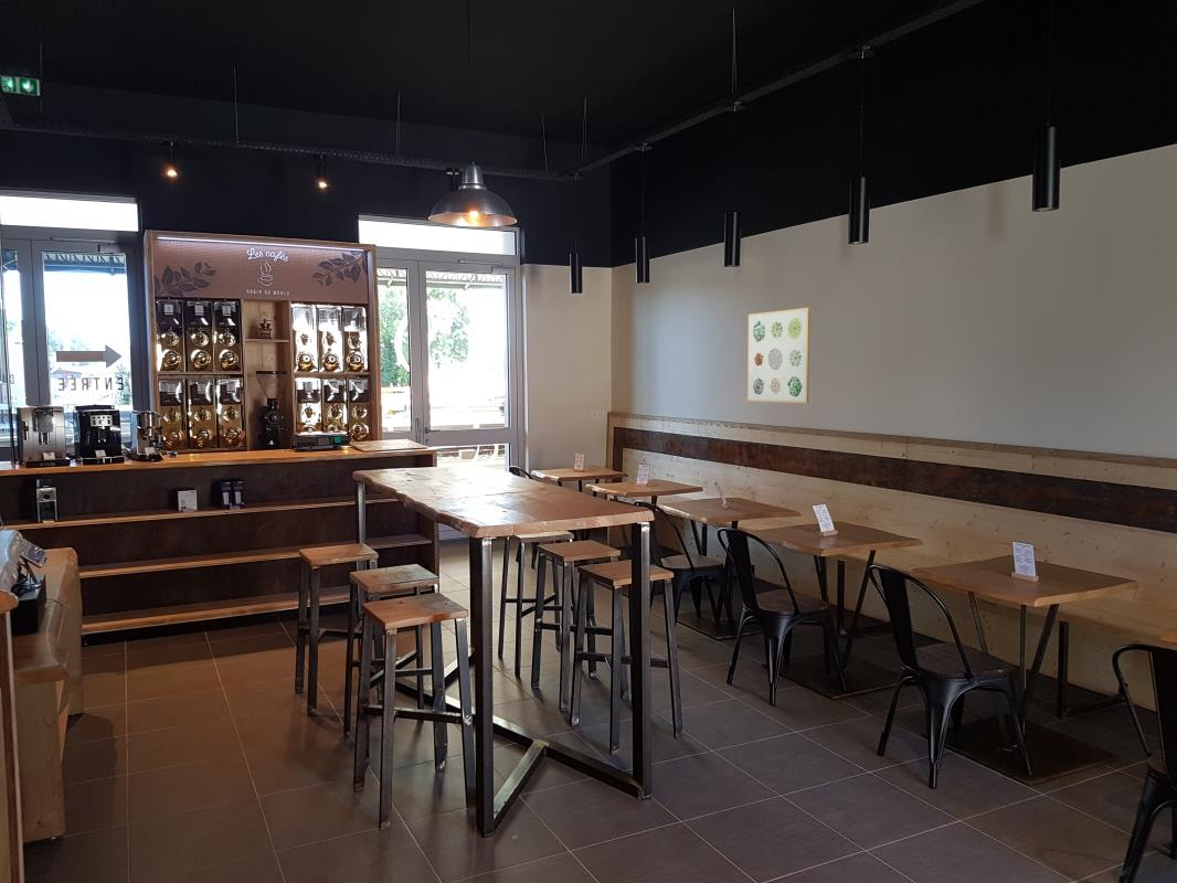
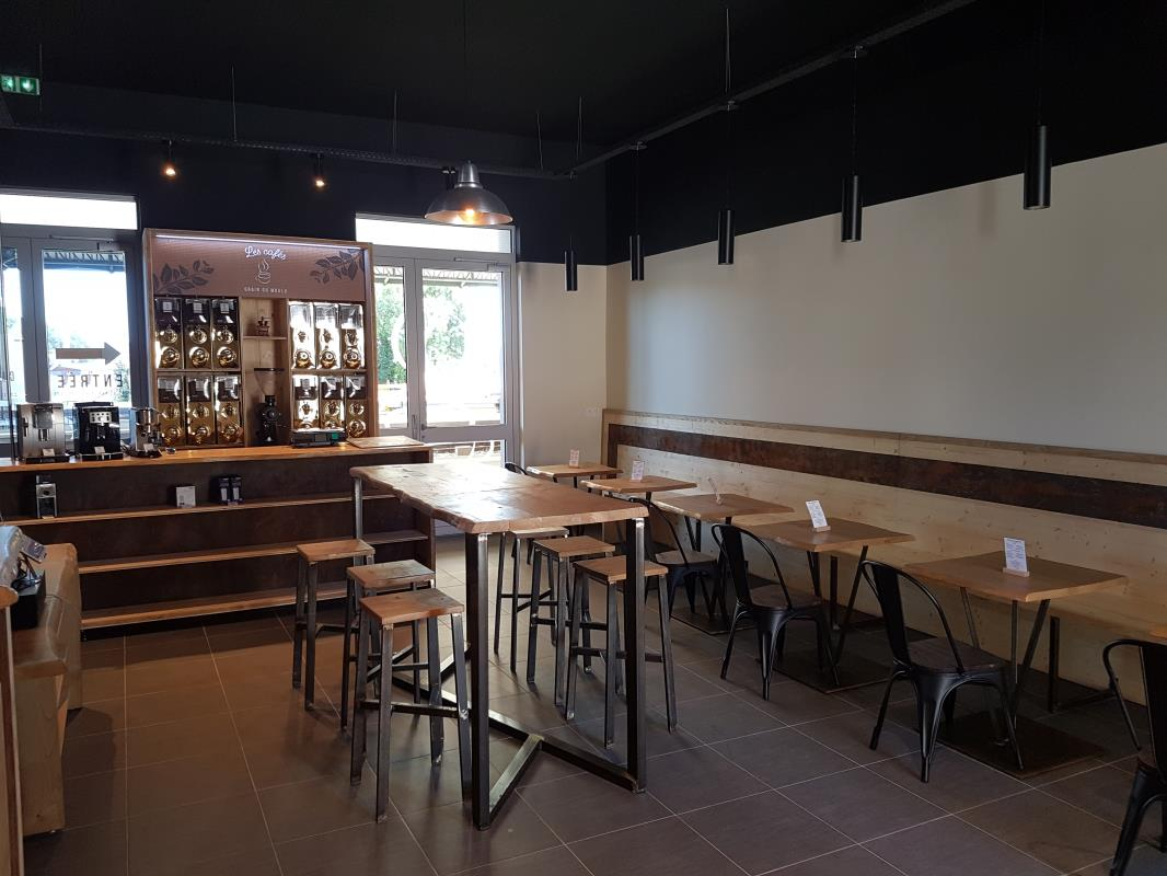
- wall art (776, 357)
